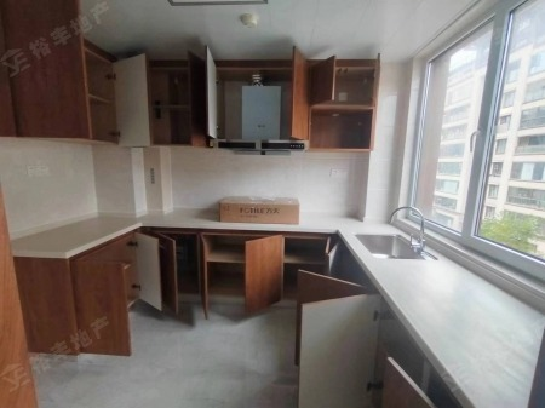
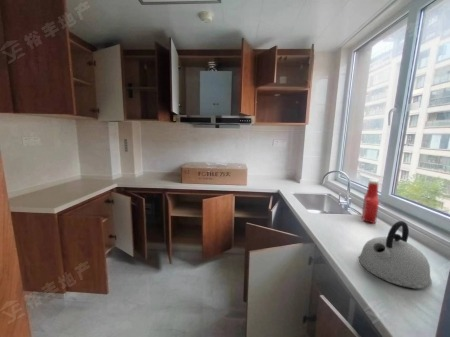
+ kettle (394, 246)
+ soap bottle (371, 199)
